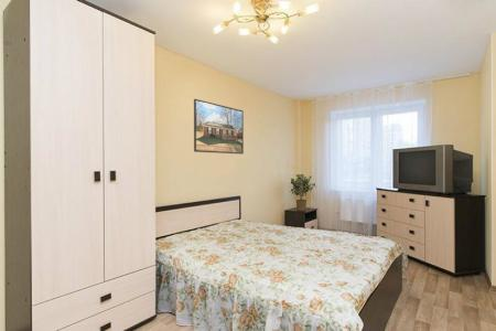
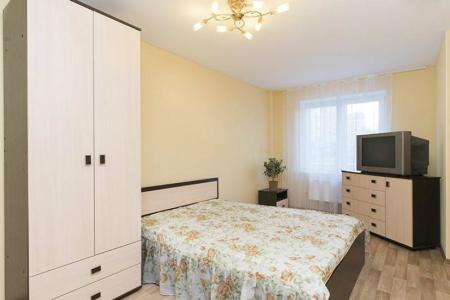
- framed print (220, 129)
